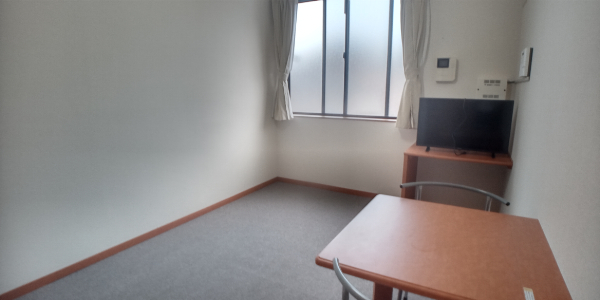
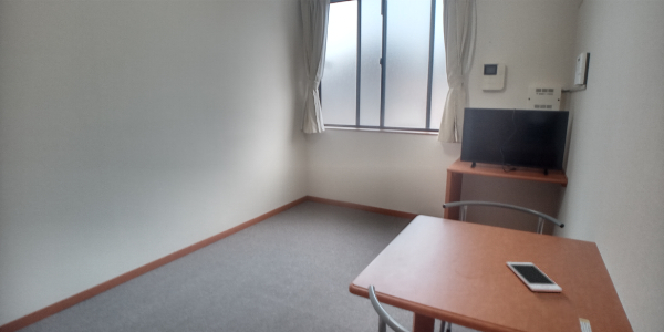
+ cell phone (531, 276)
